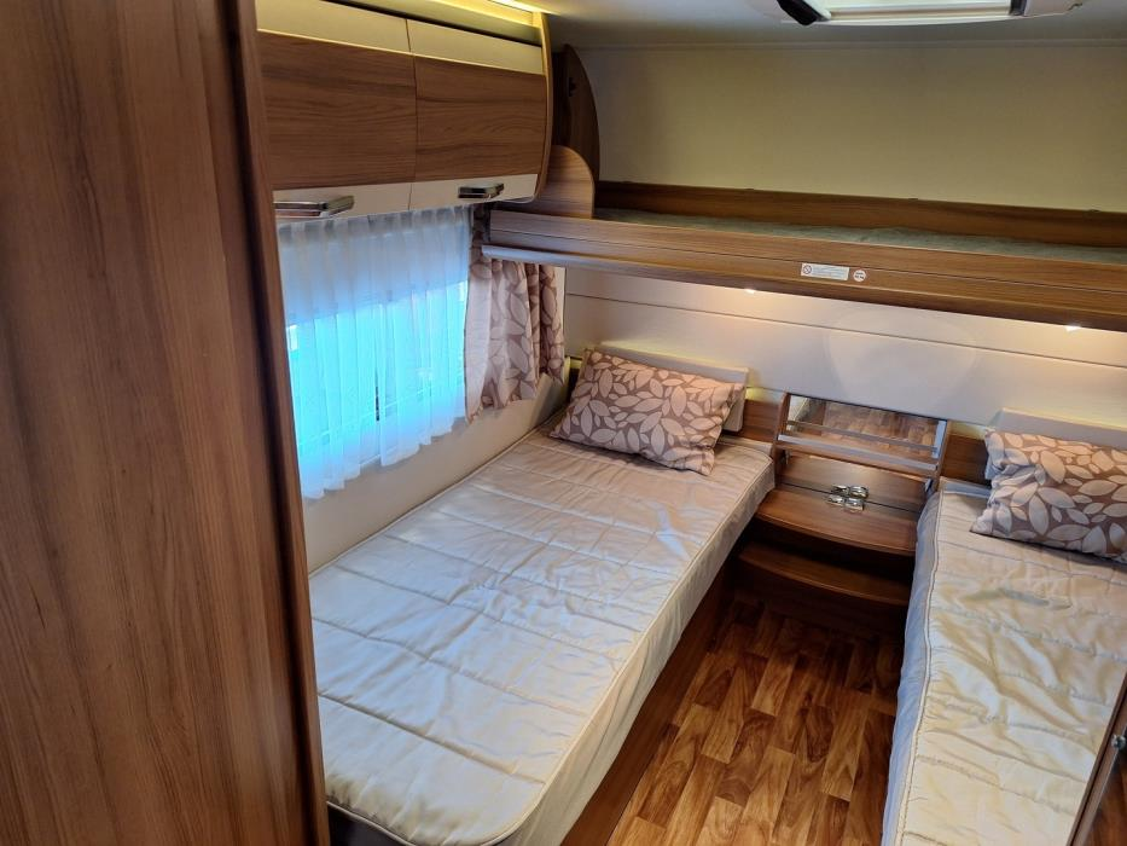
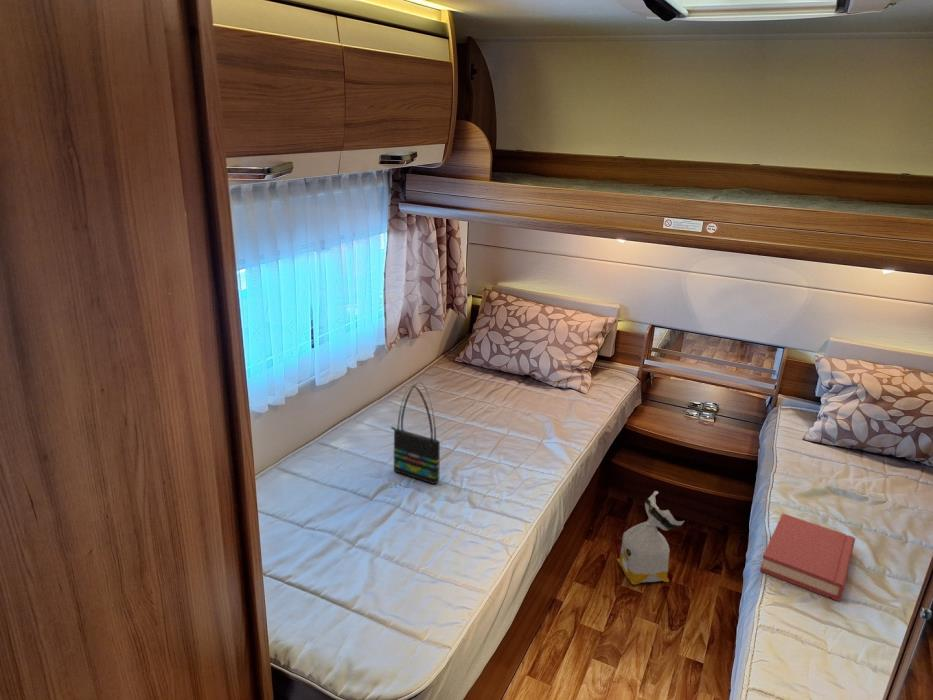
+ bag (648, 534)
+ tote bag (415, 434)
+ hardback book (808, 553)
